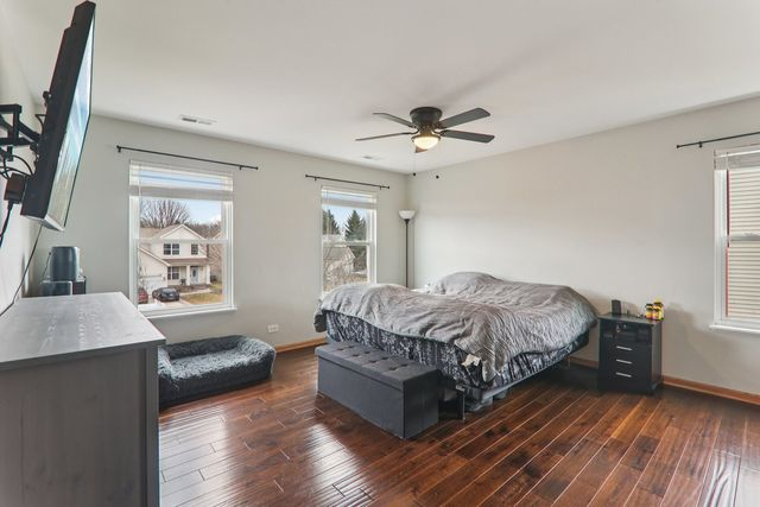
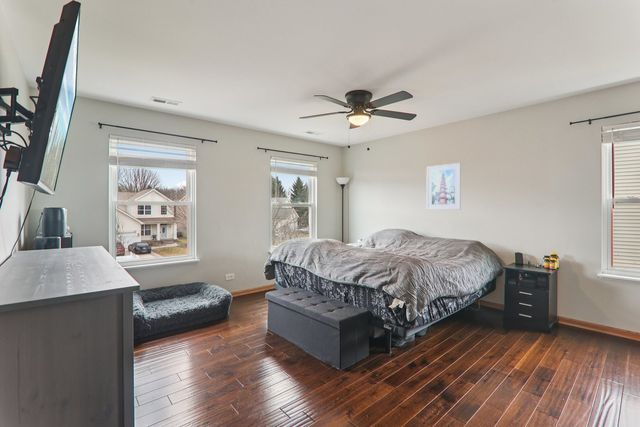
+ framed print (443, 187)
